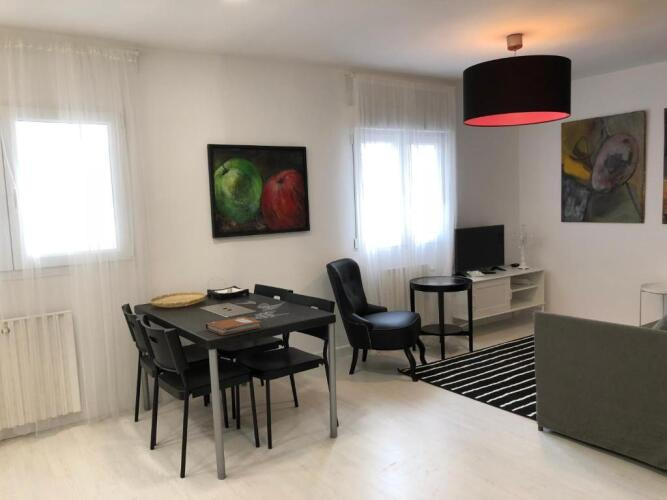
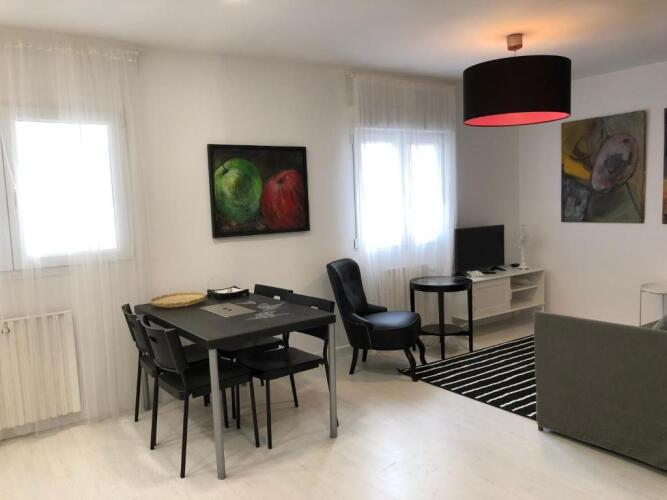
- notebook (234, 325)
